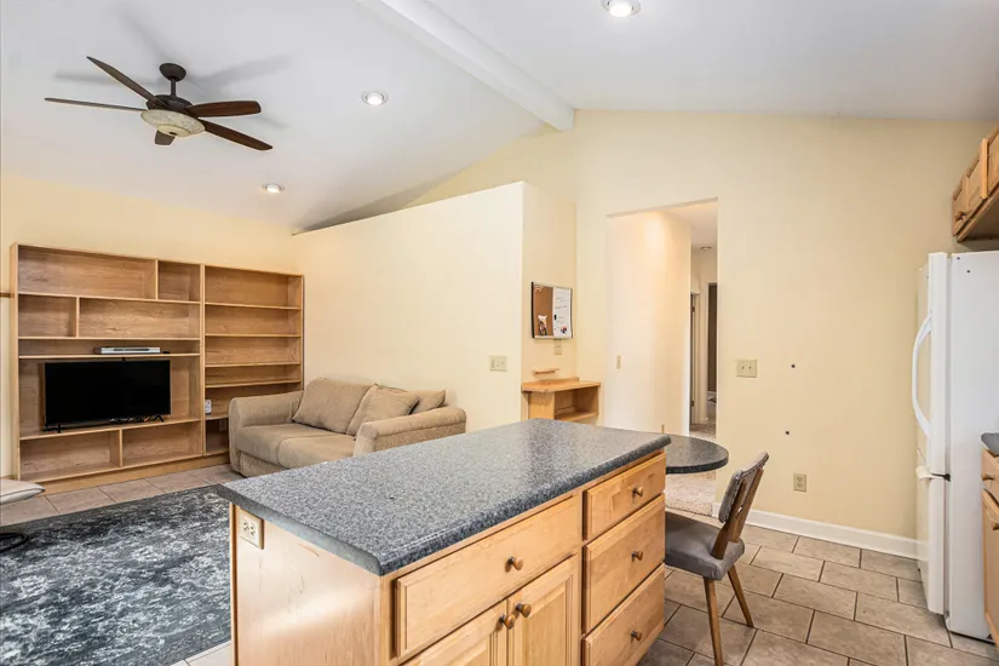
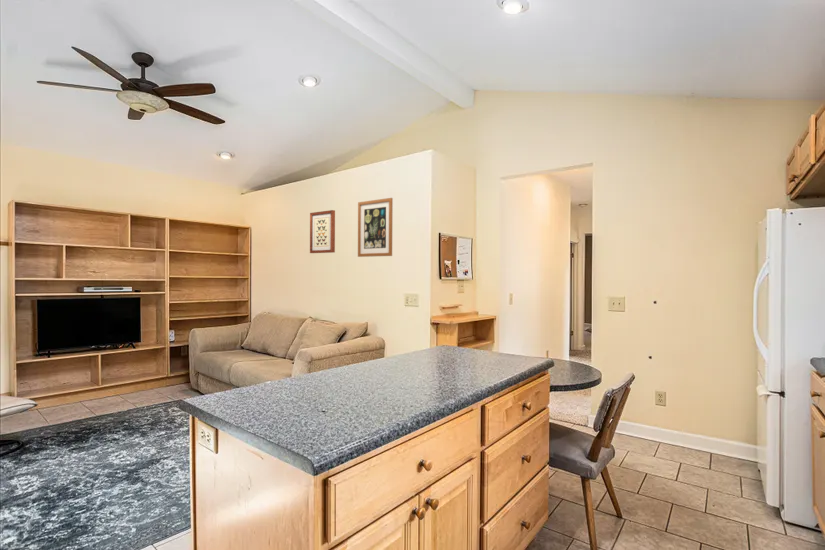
+ wall art (322, 232)
+ wall art (374, 228)
